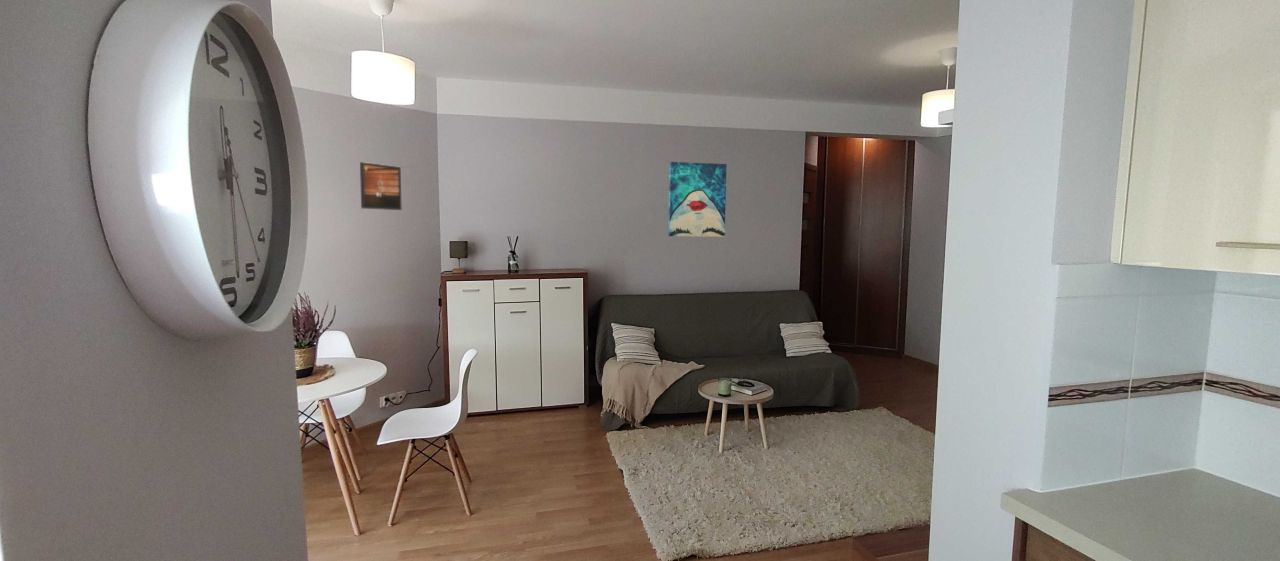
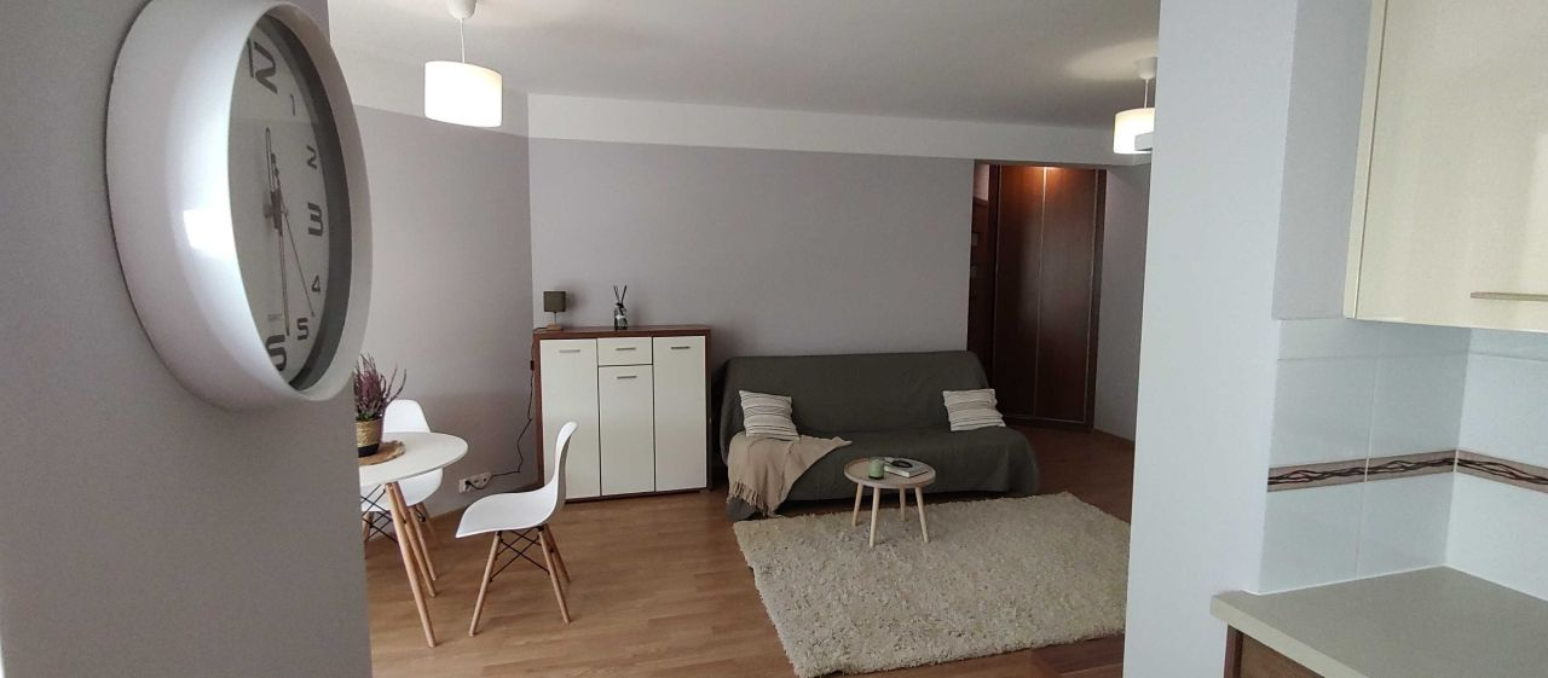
- wall art (697, 200)
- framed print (381, 187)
